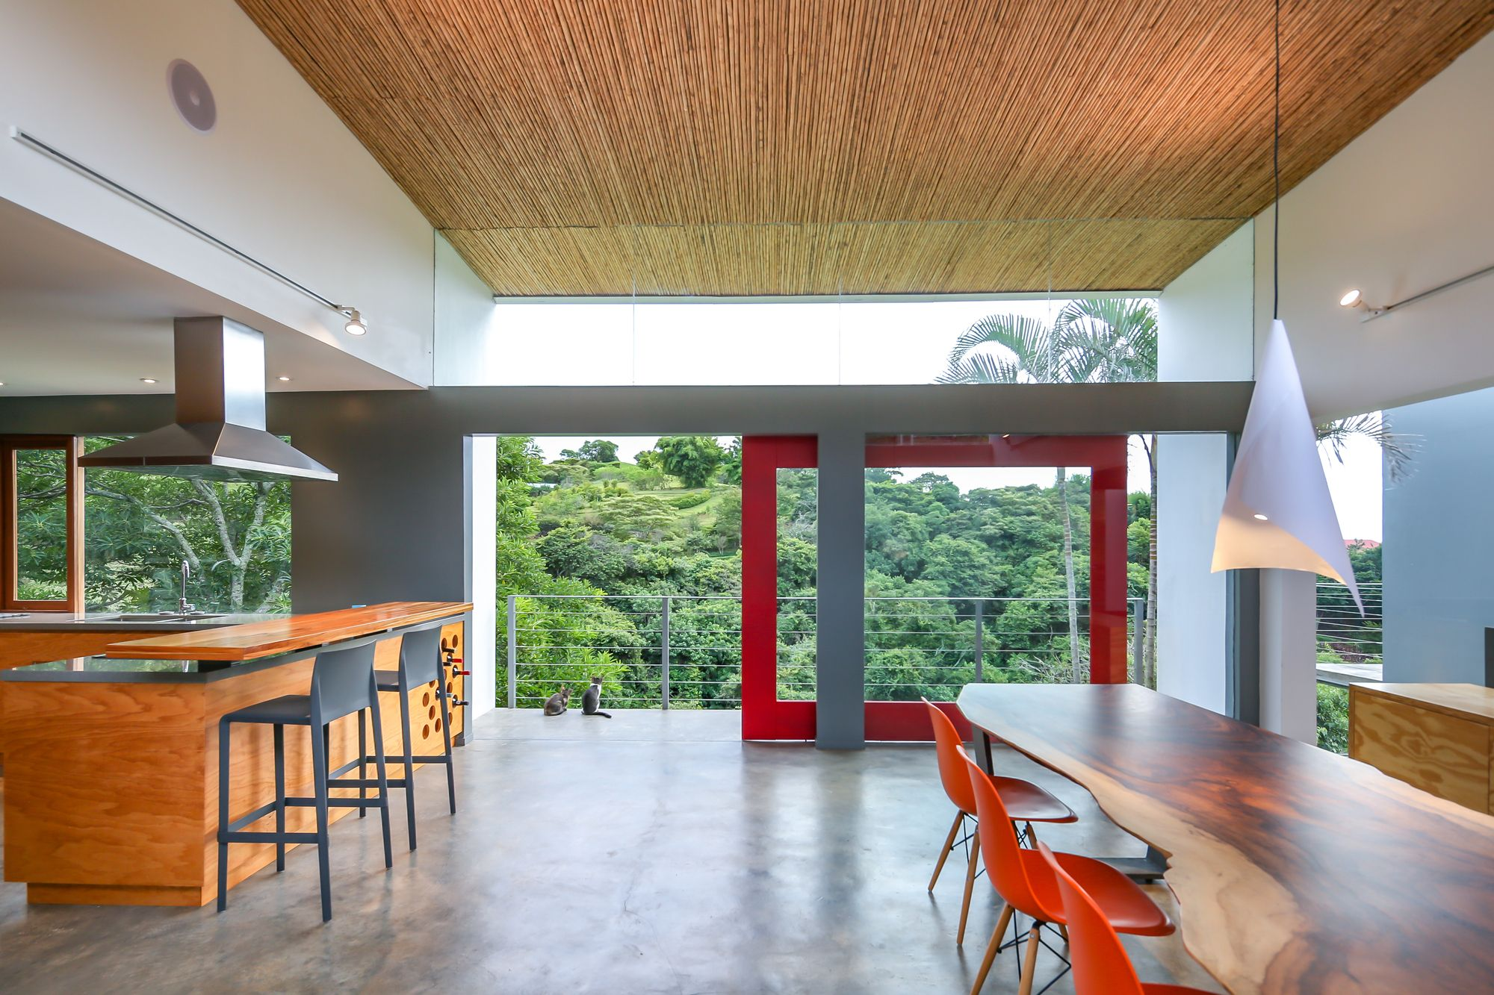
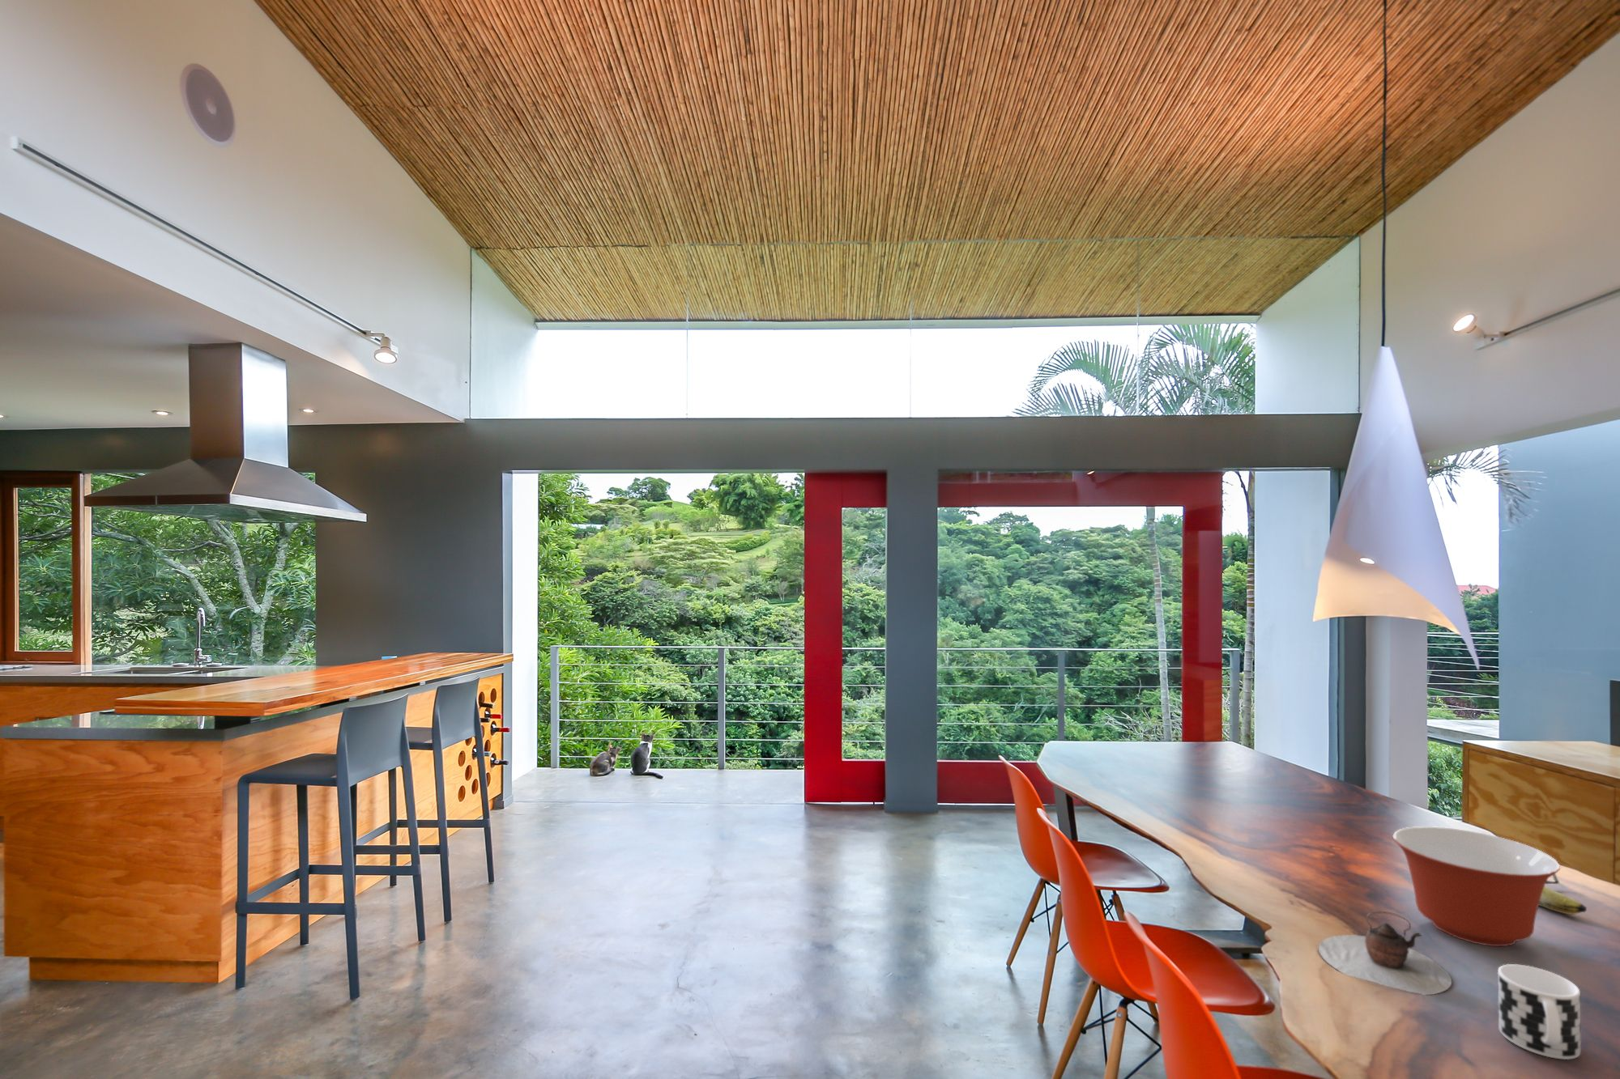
+ teapot (1382, 938)
+ cup (1542, 1015)
+ mixing bowl (1472, 890)
+ fruit (1543, 889)
